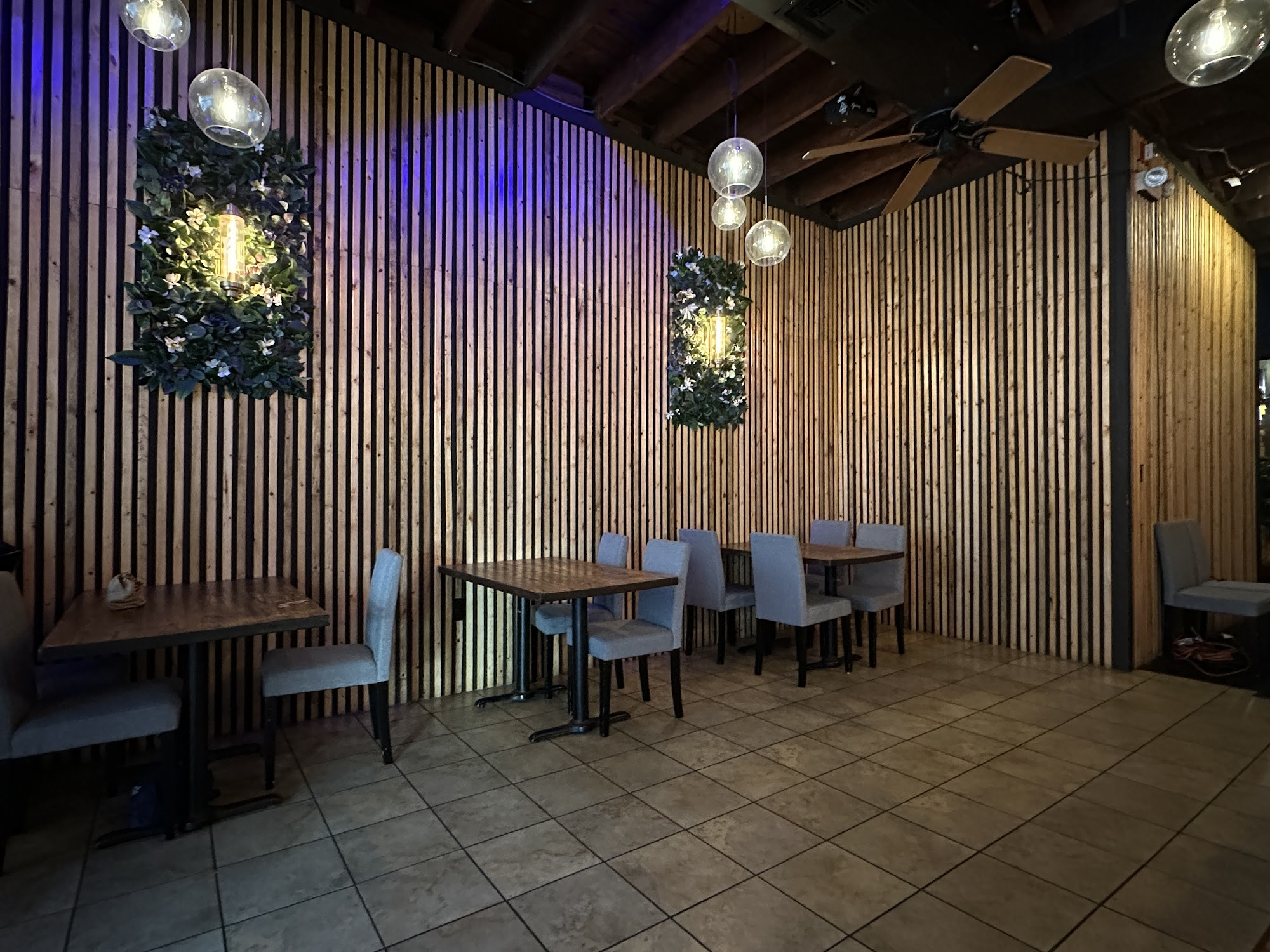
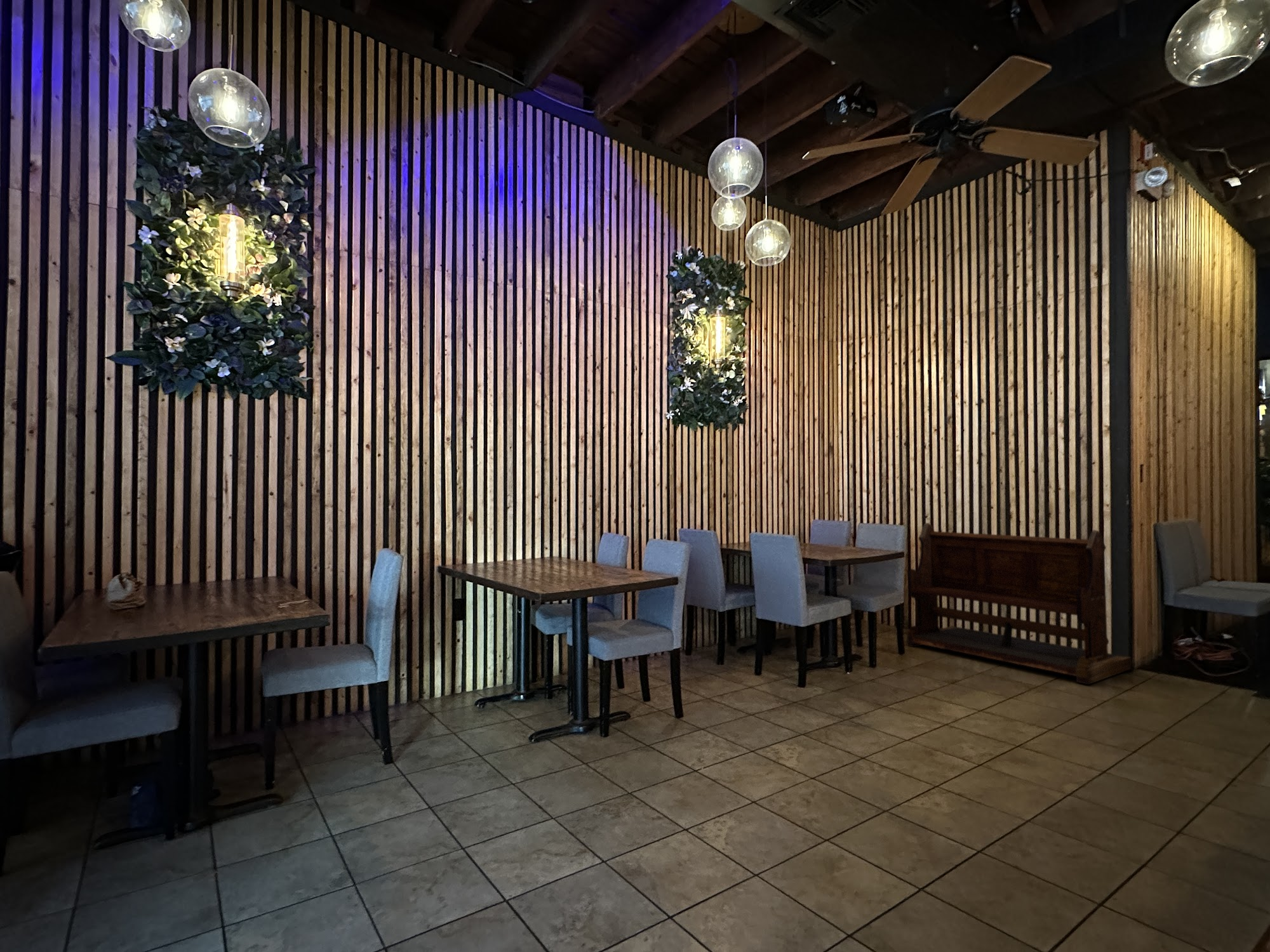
+ bench (1008, 592)
